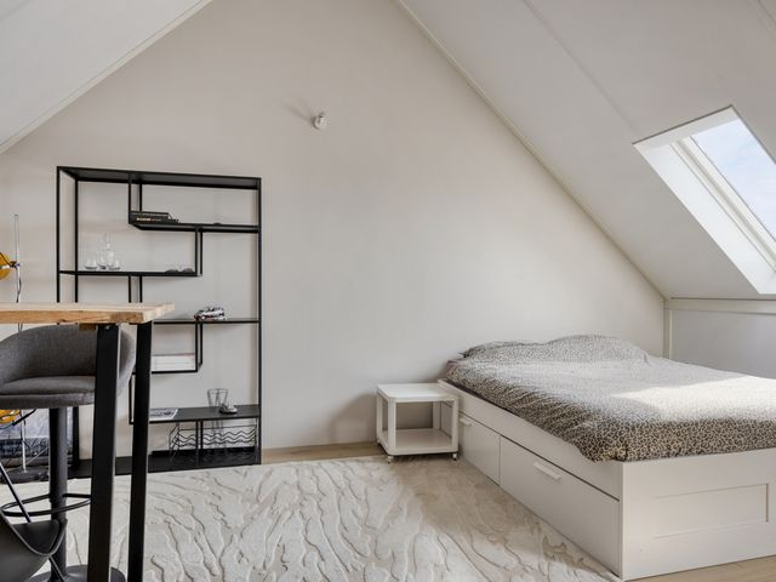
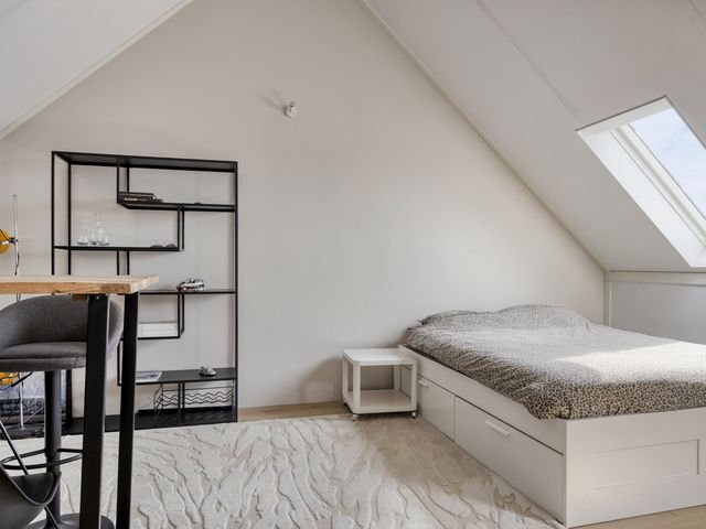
- vase (217, 423)
